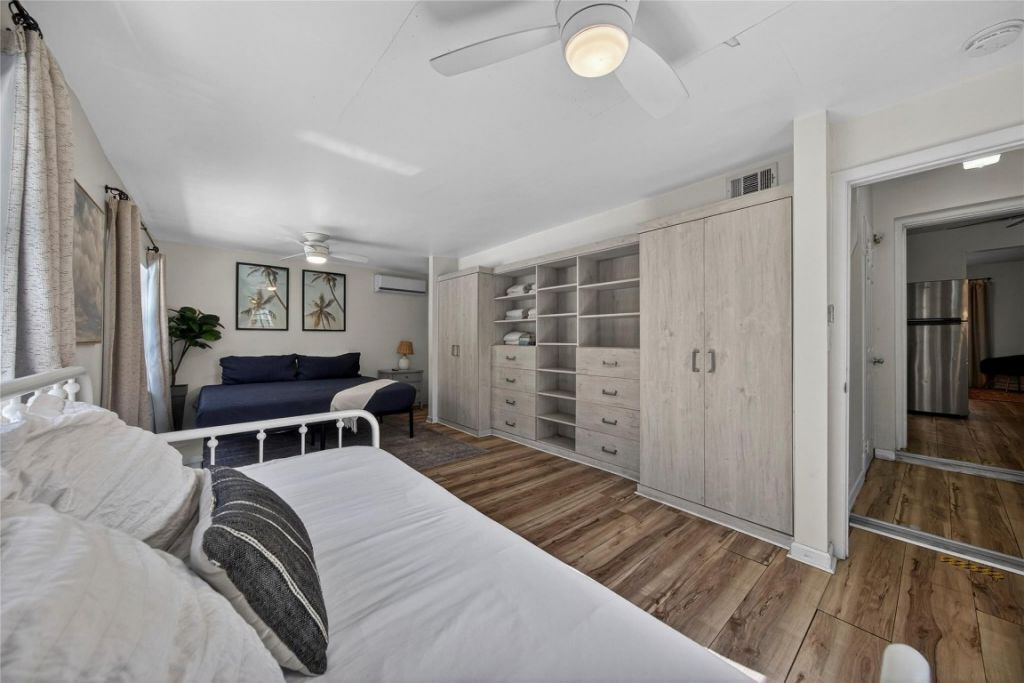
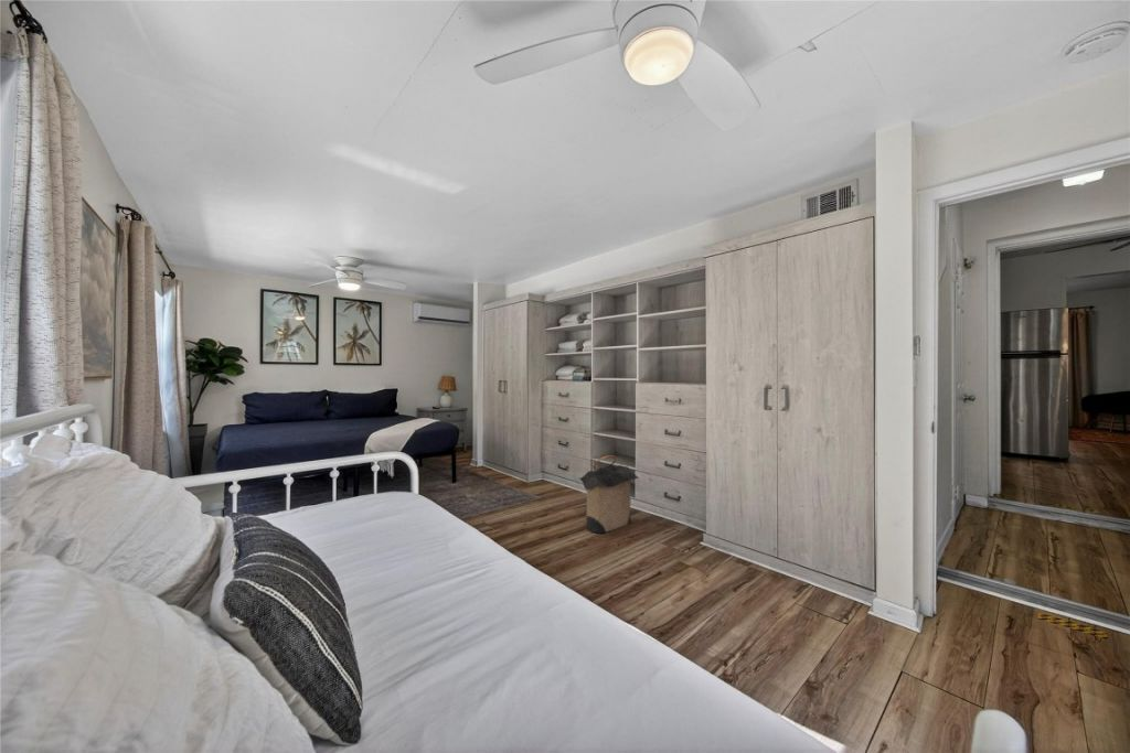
+ laundry hamper (608, 488)
